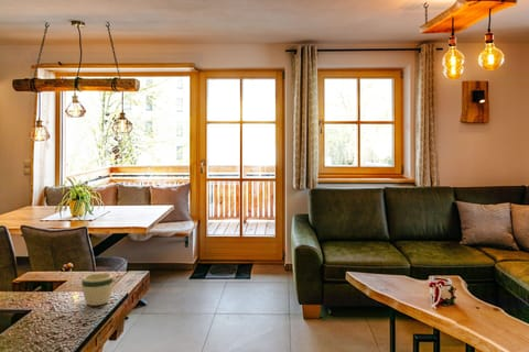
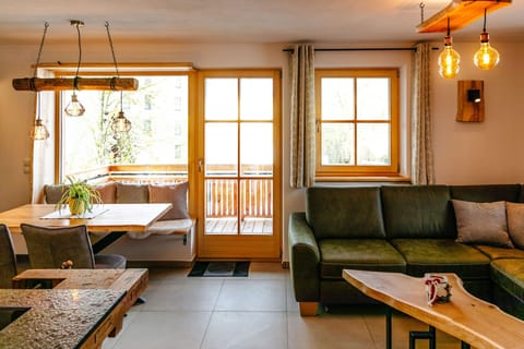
- mug (97, 287)
